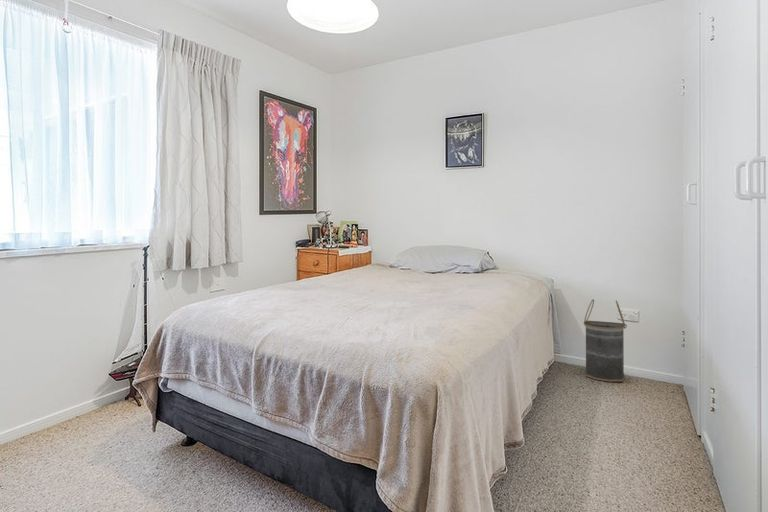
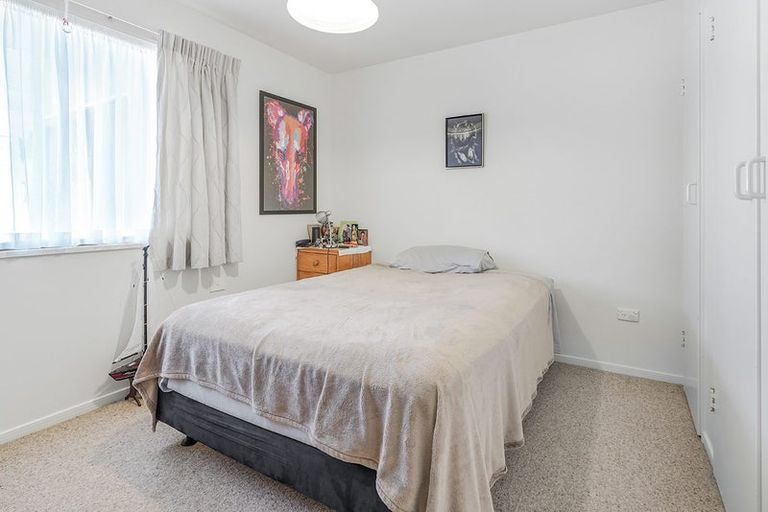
- basket (604, 337)
